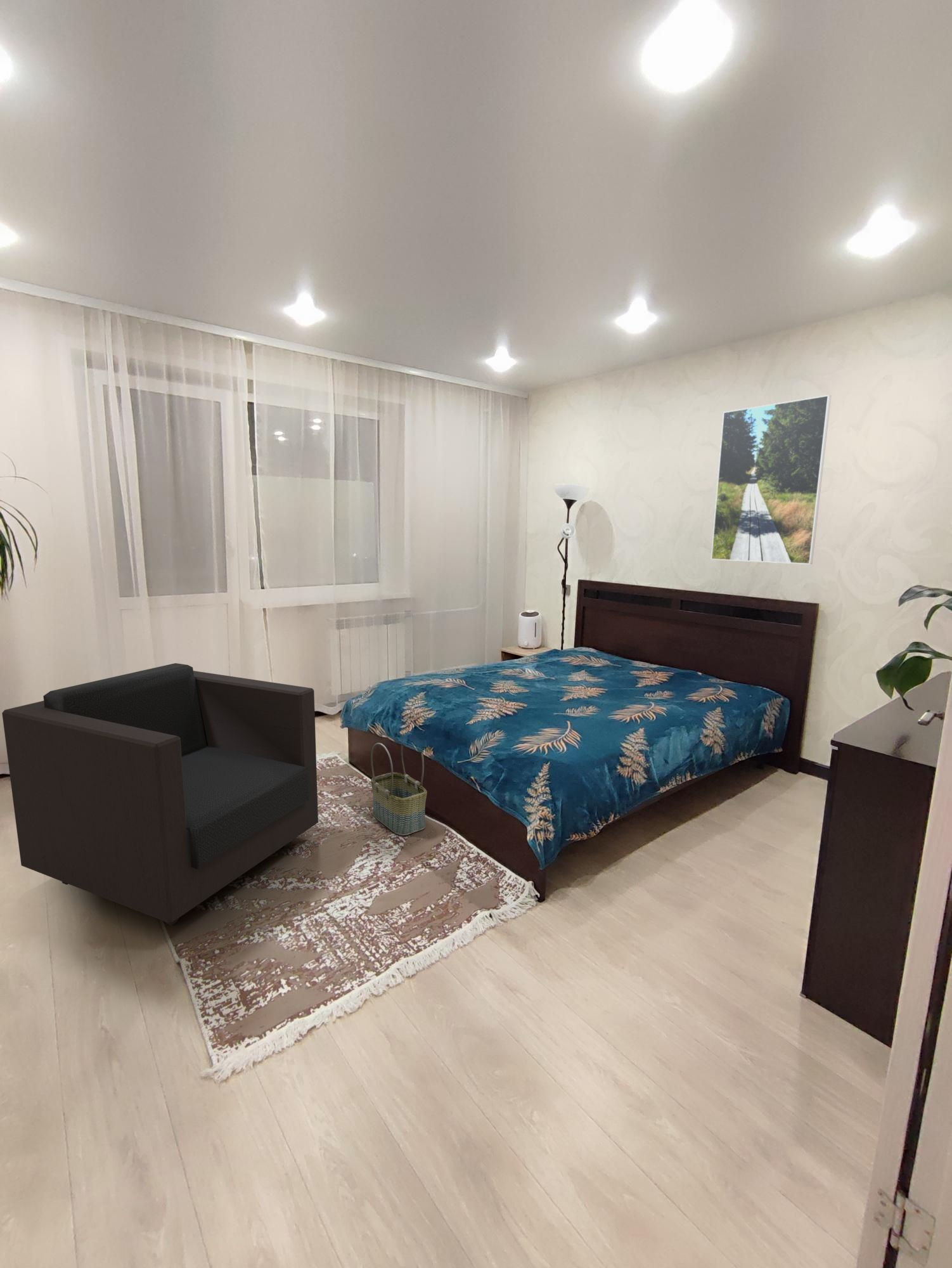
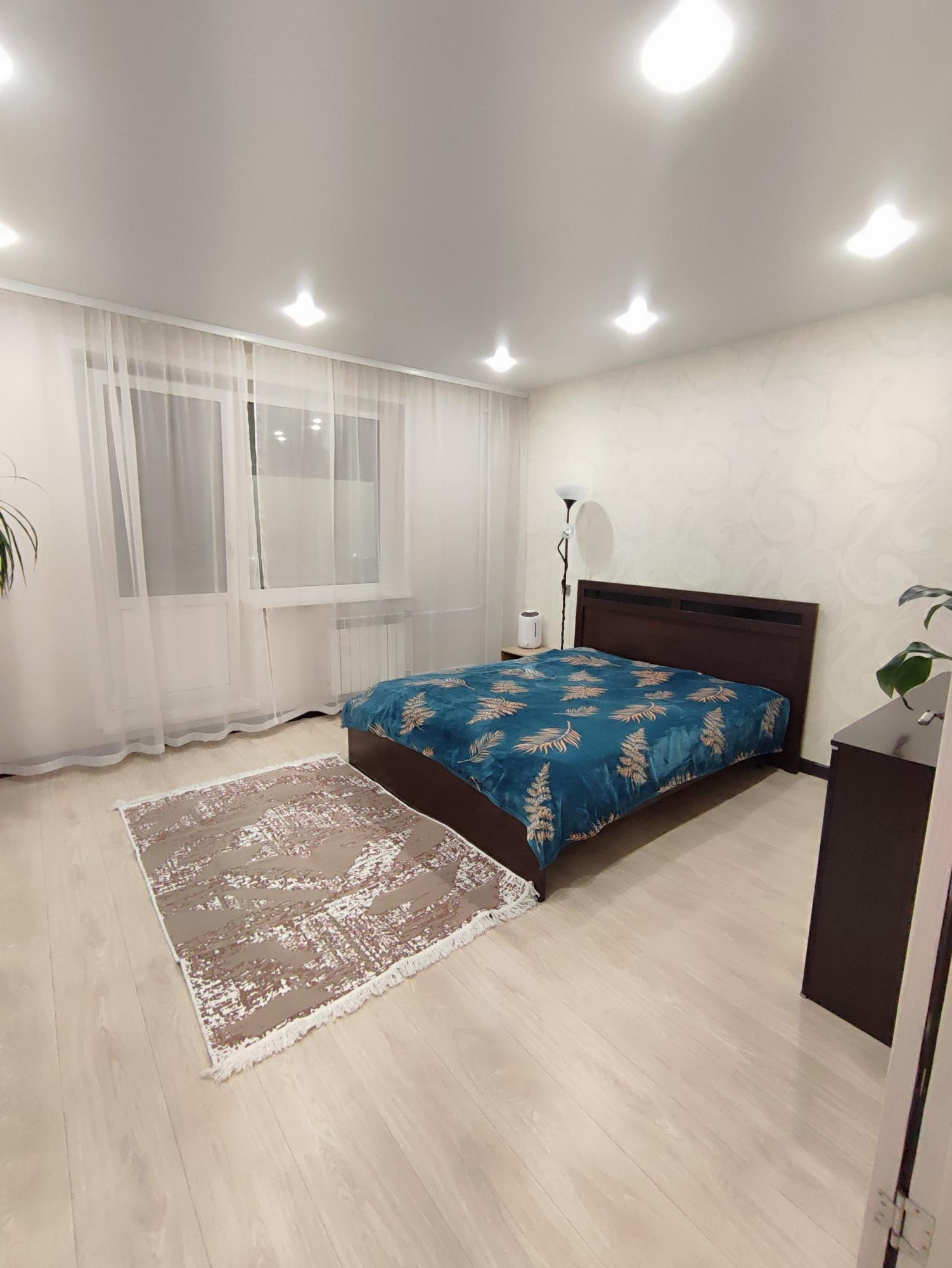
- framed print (766, 484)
- armchair (179, 776)
- basket (398, 780)
